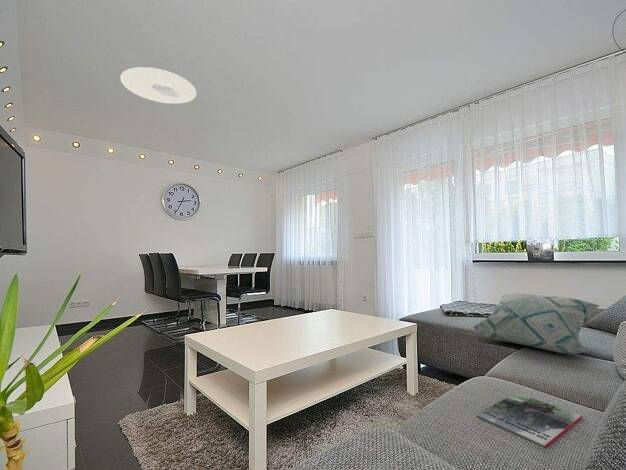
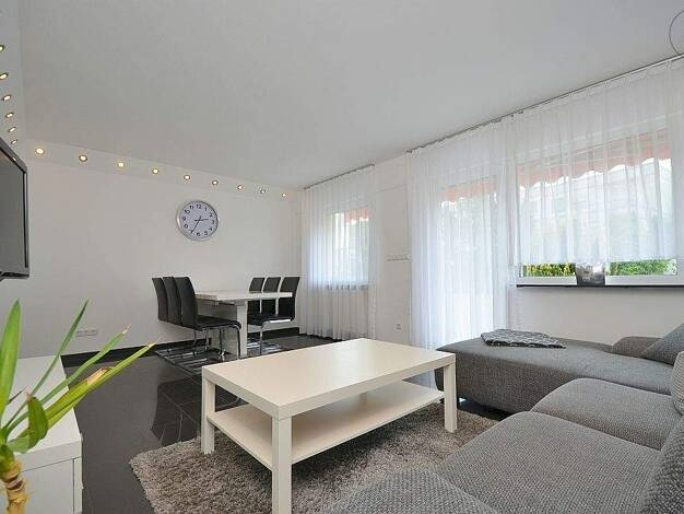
- magazine (528, 416)
- ceiling light (160, 84)
- decorative pillow (535, 319)
